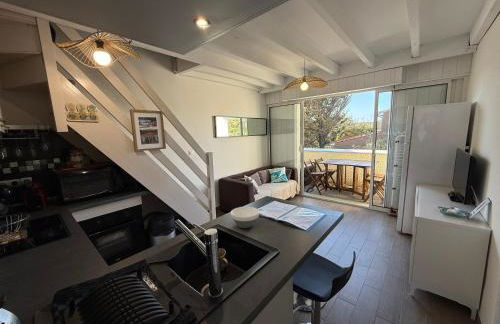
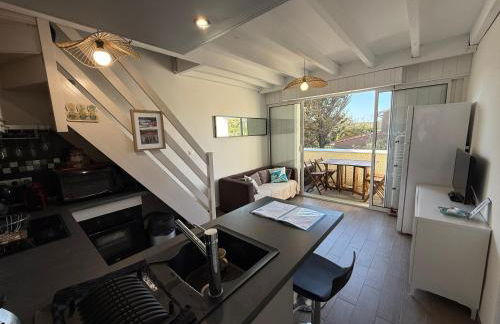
- bowl (245, 218)
